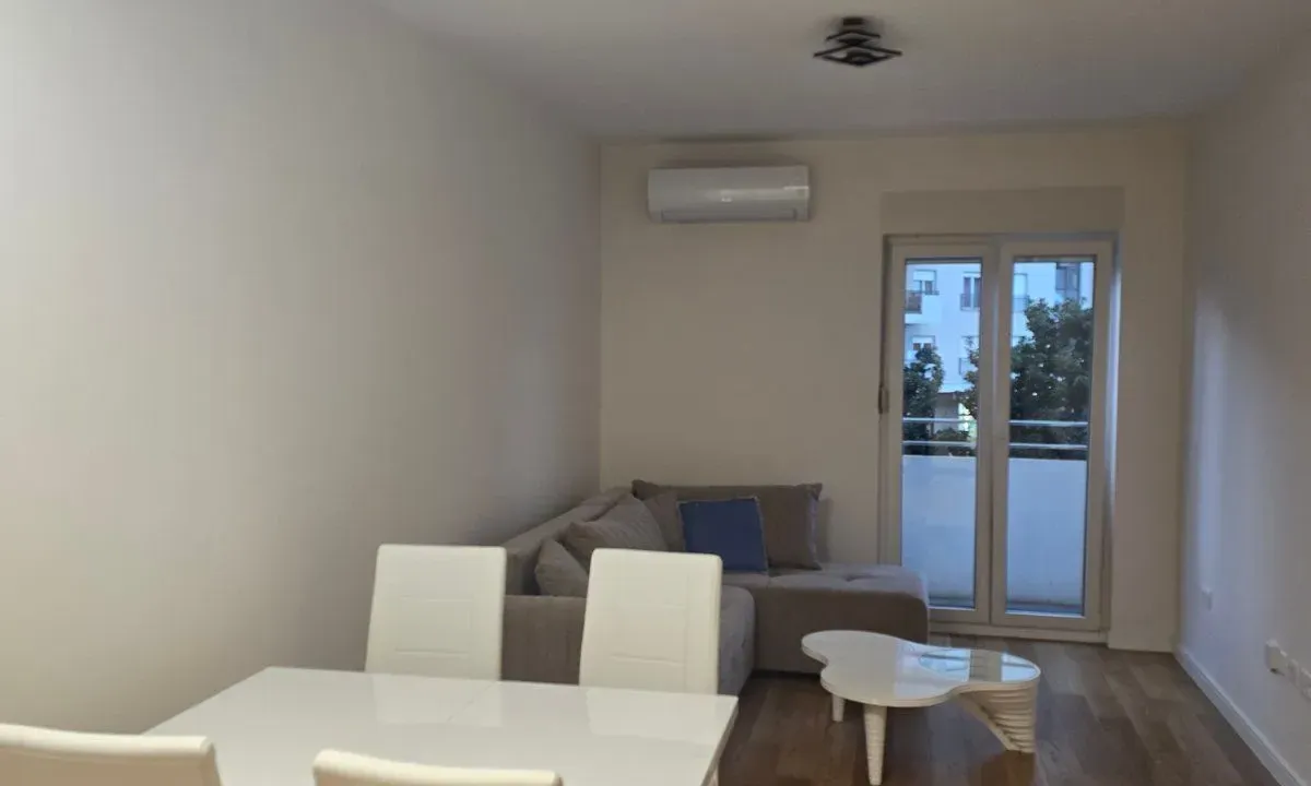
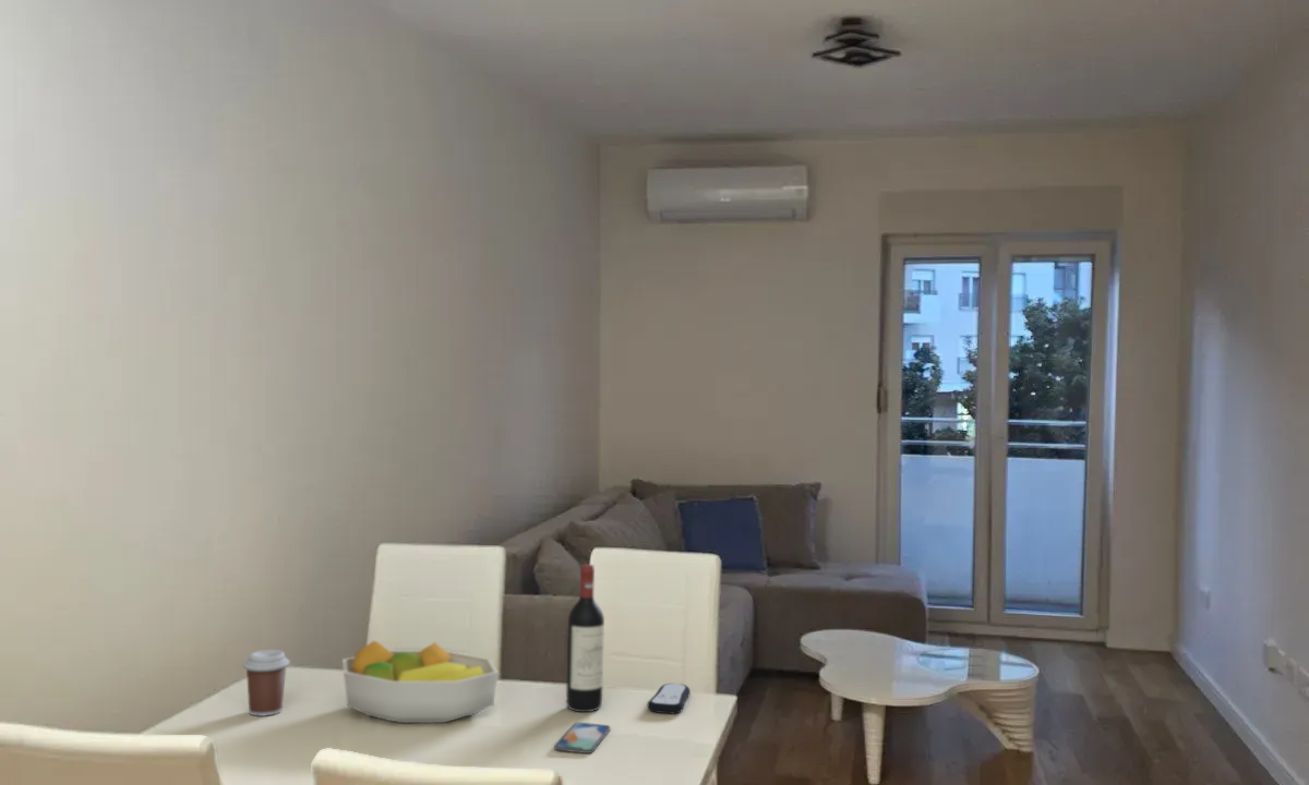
+ wine bottle (586, 636)
+ smartphone (583, 737)
+ fruit bowl (419, 677)
+ coffee cup (266, 681)
+ remote control (670, 697)
